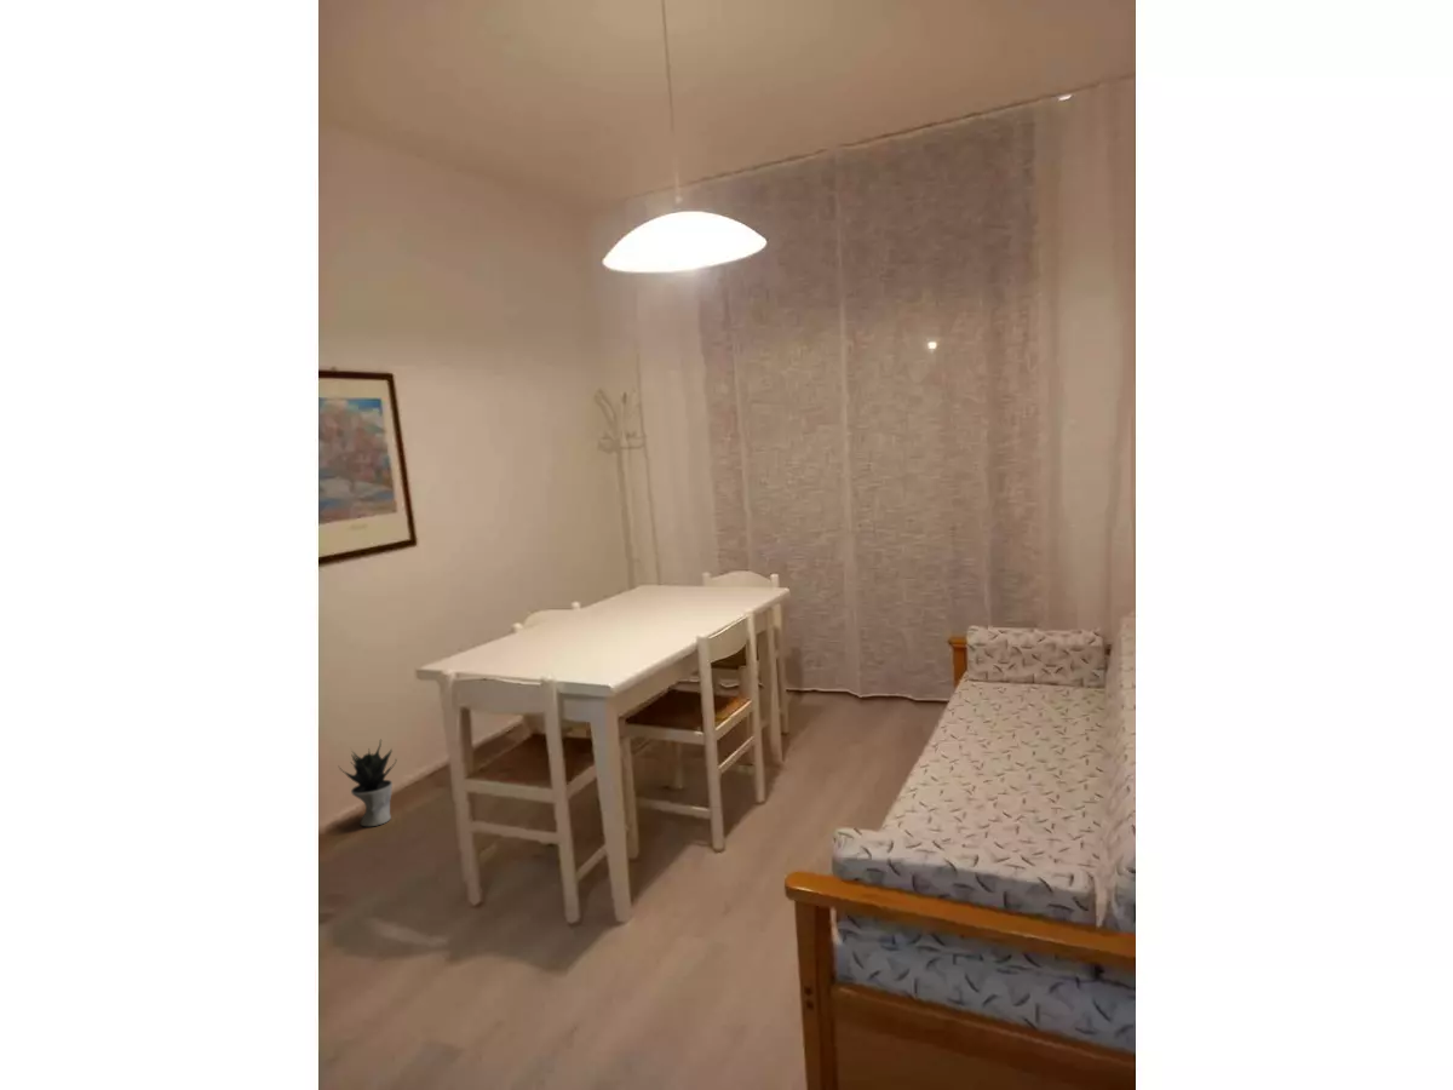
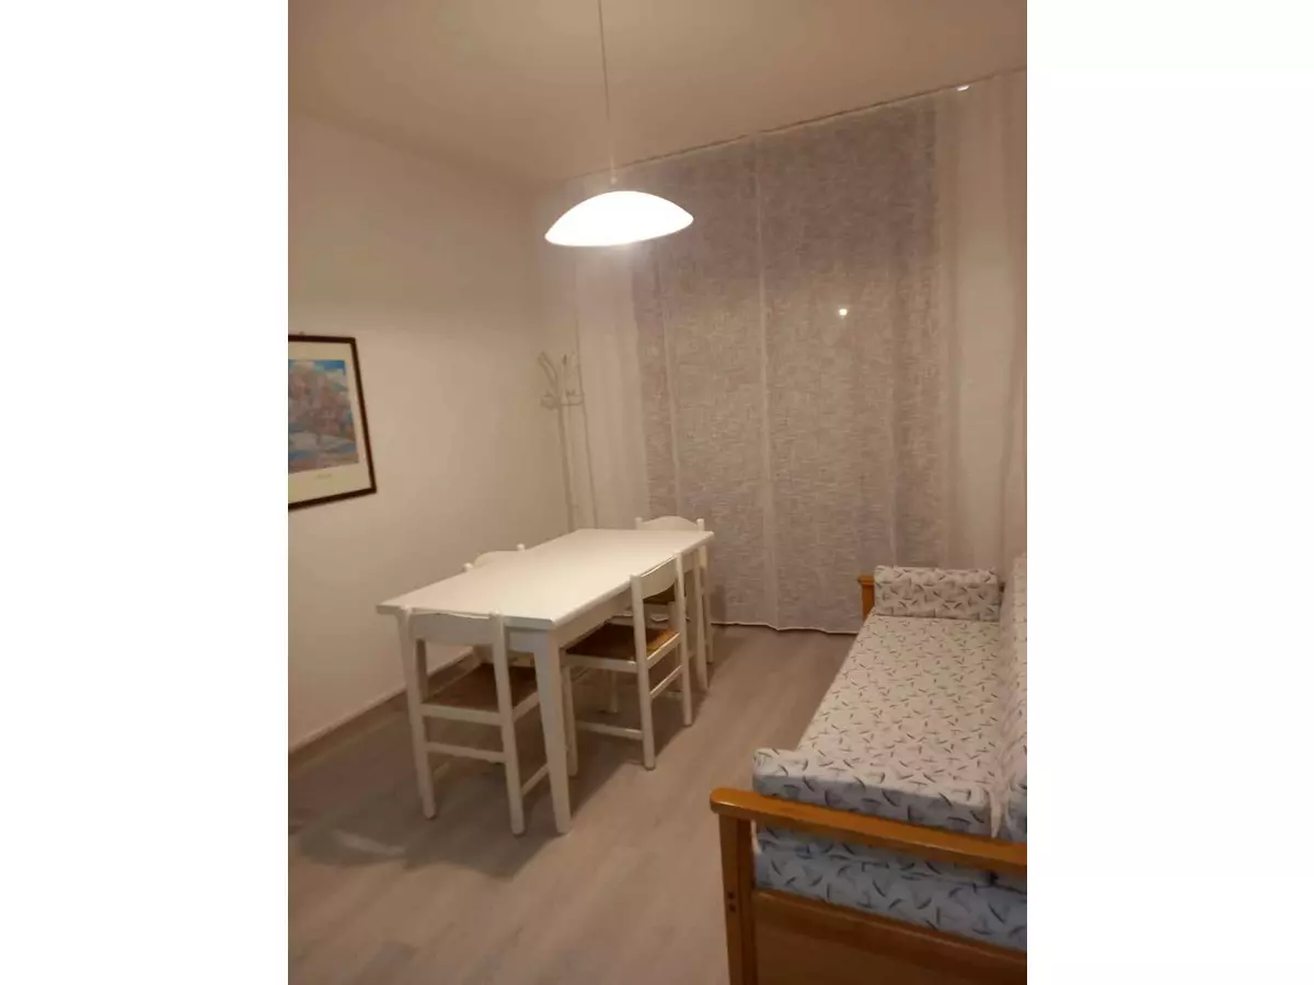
- potted plant (371, 782)
